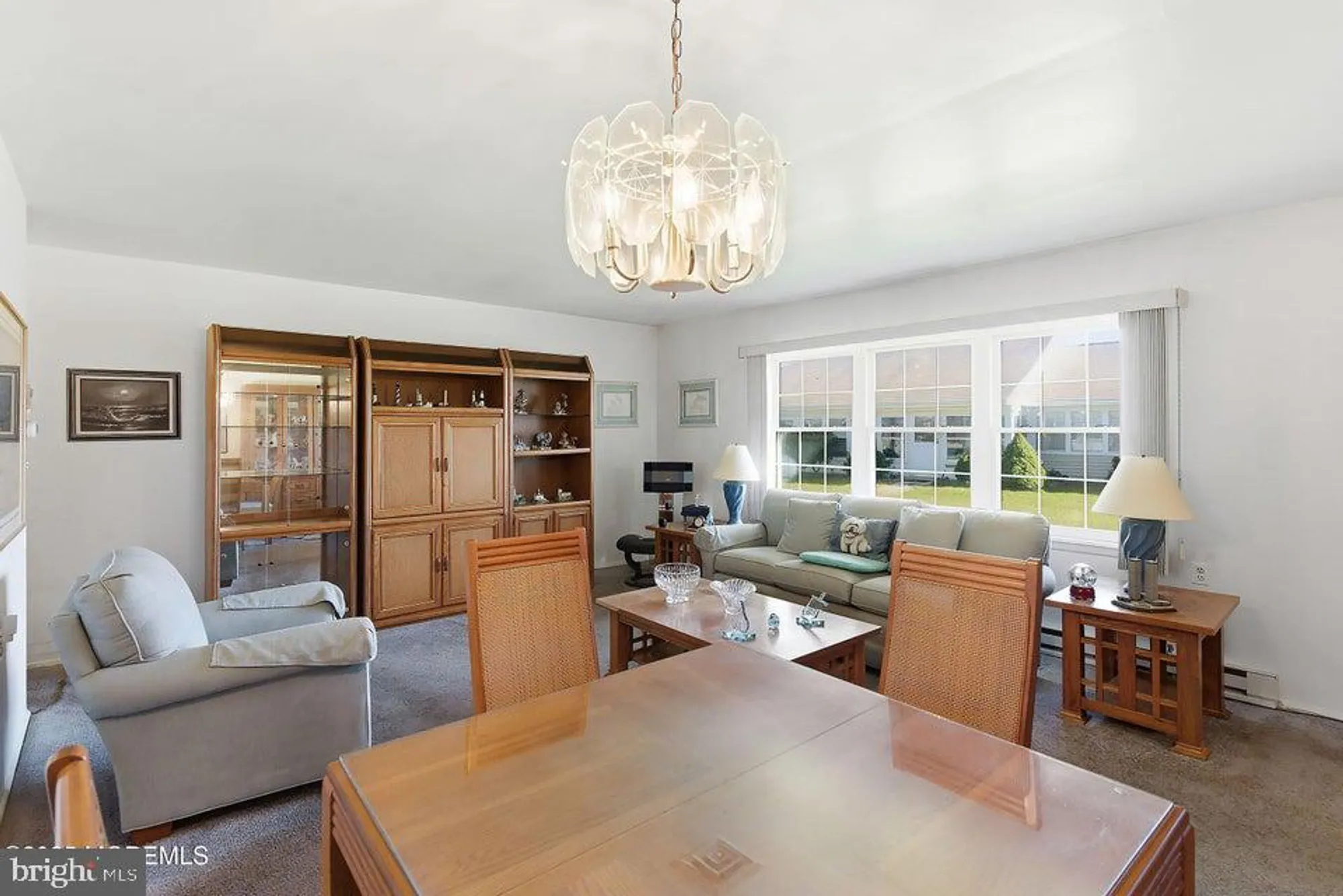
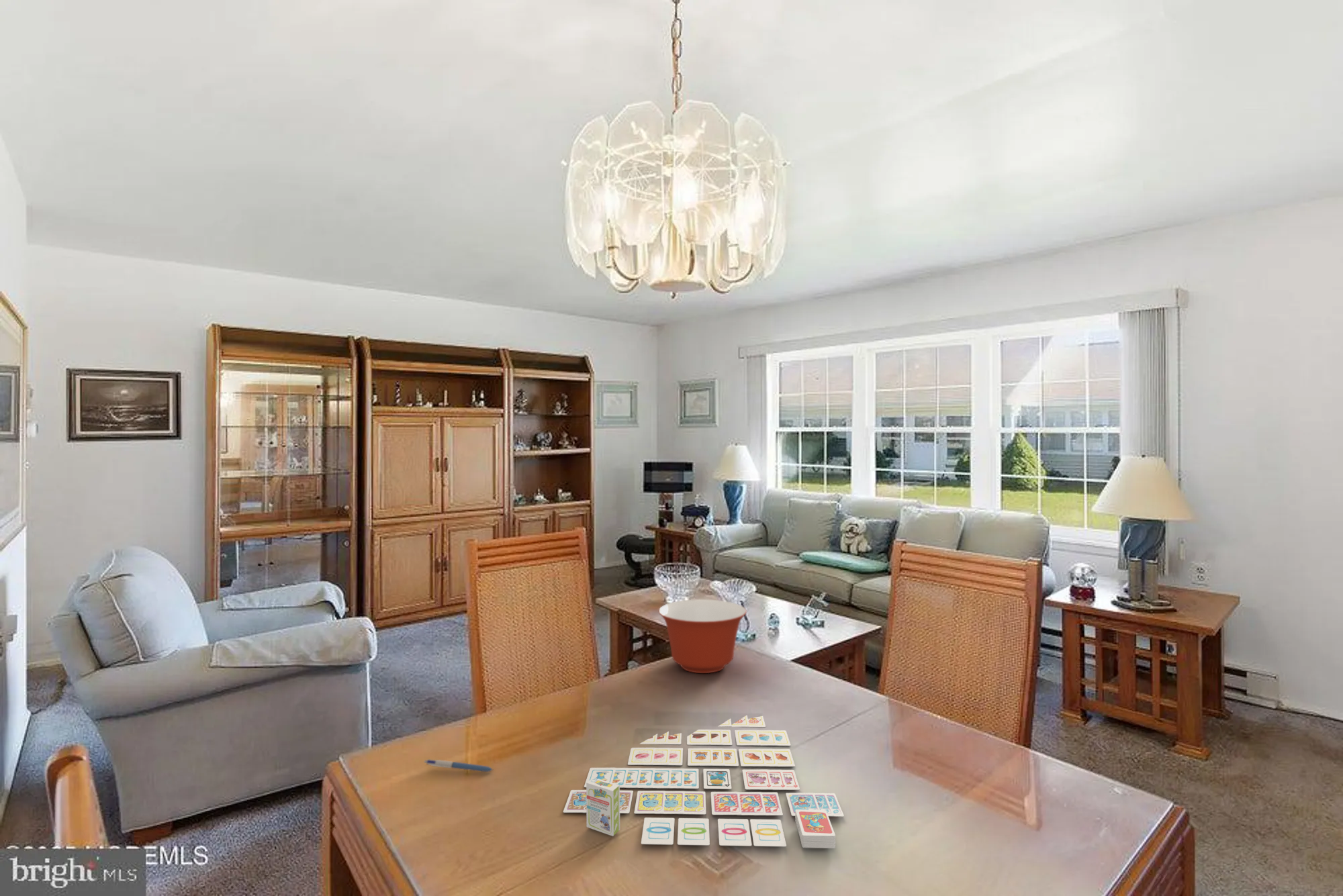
+ mixing bowl (702, 638)
+ board game (701, 748)
+ pen (458, 766)
